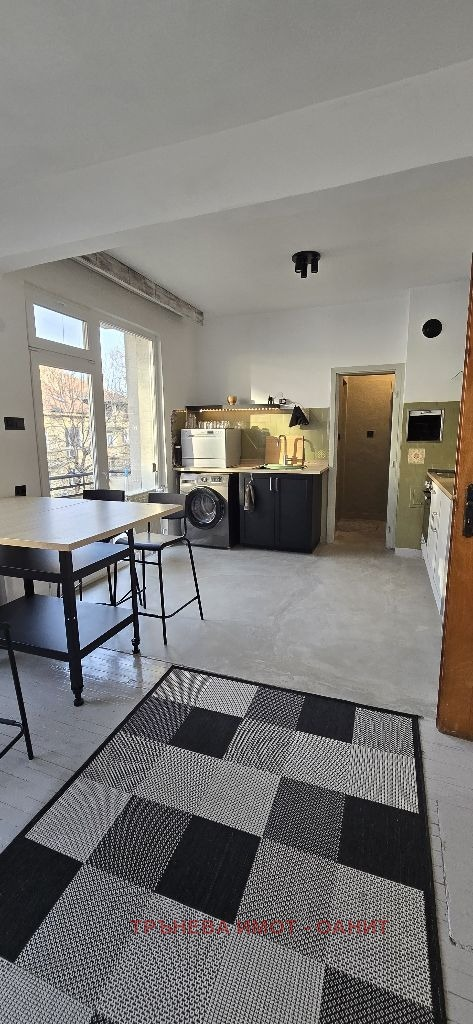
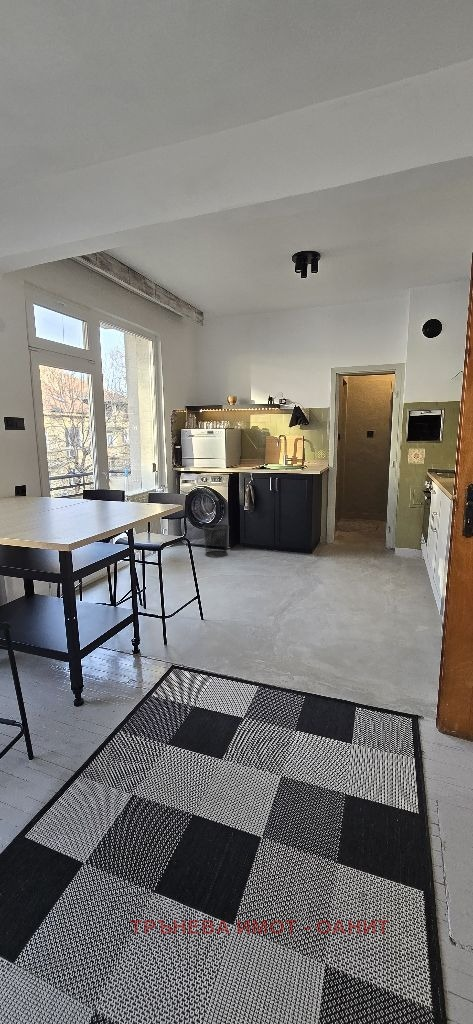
+ waste bin (216, 540)
